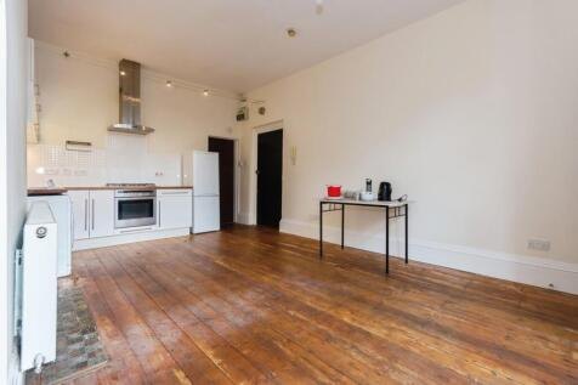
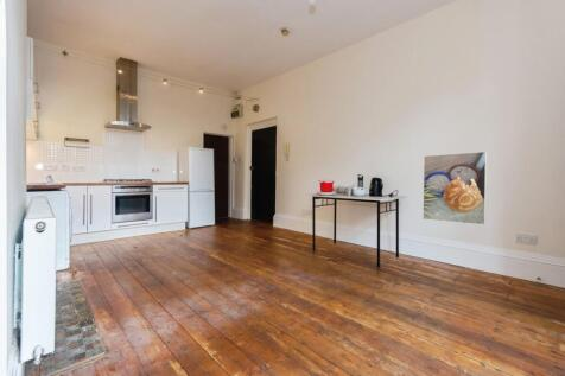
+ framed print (452, 187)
